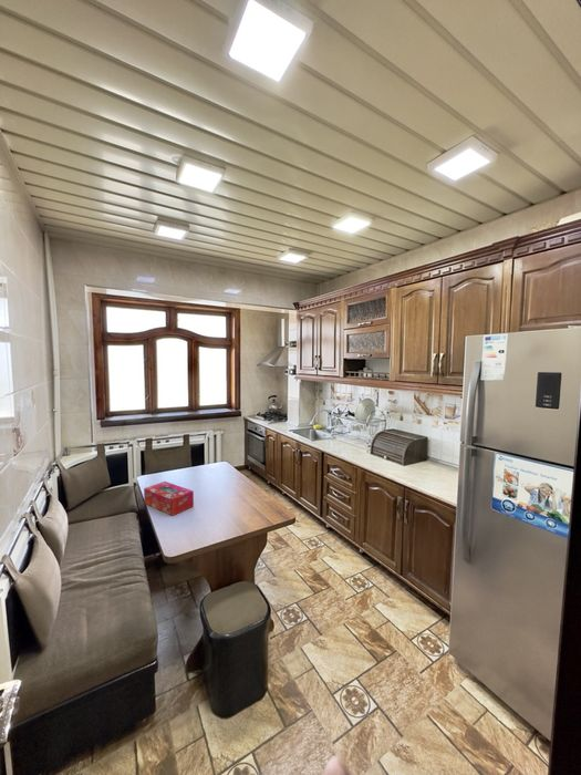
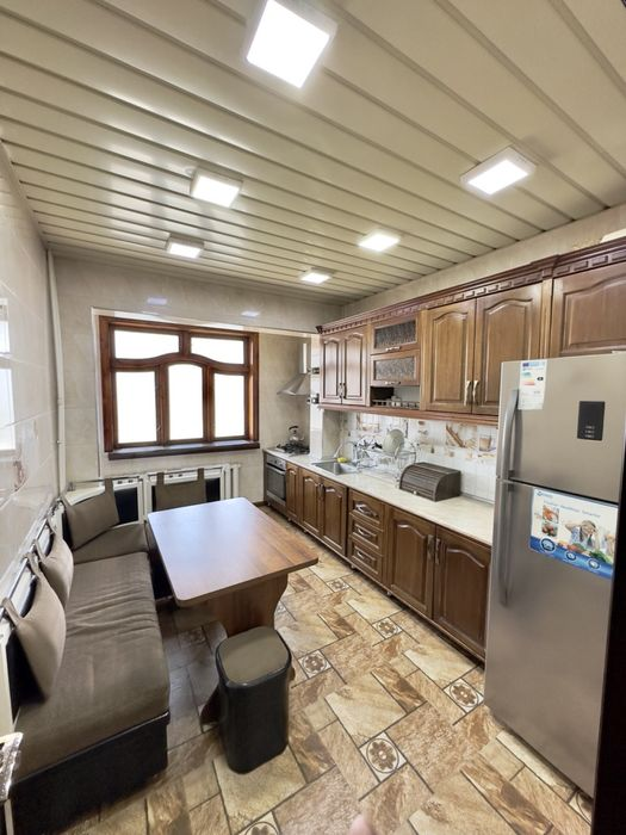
- tissue box (168, 497)
